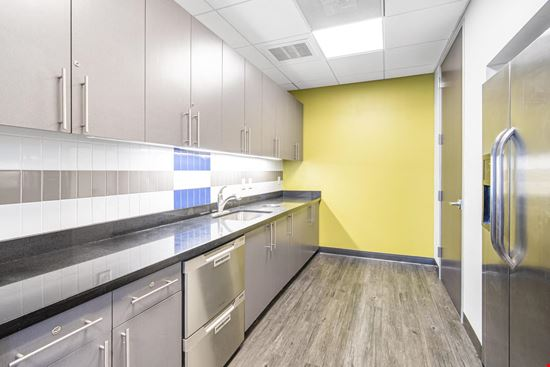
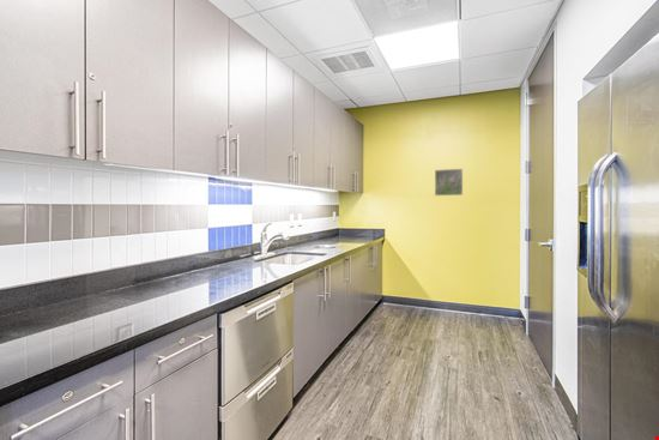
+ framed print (448, 182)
